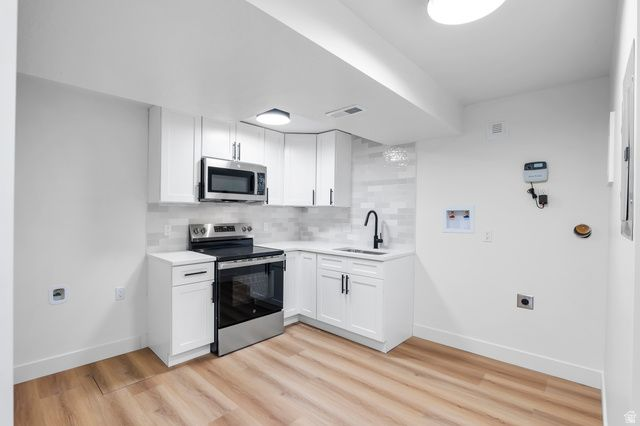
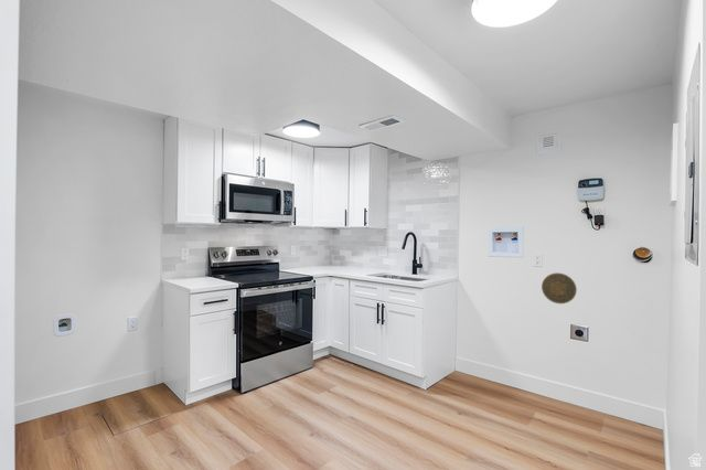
+ decorative plate (558, 288)
